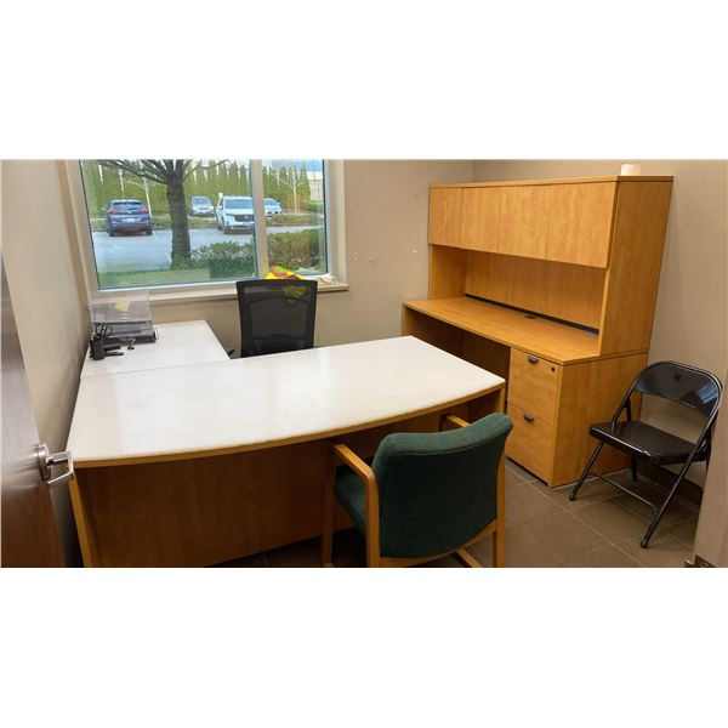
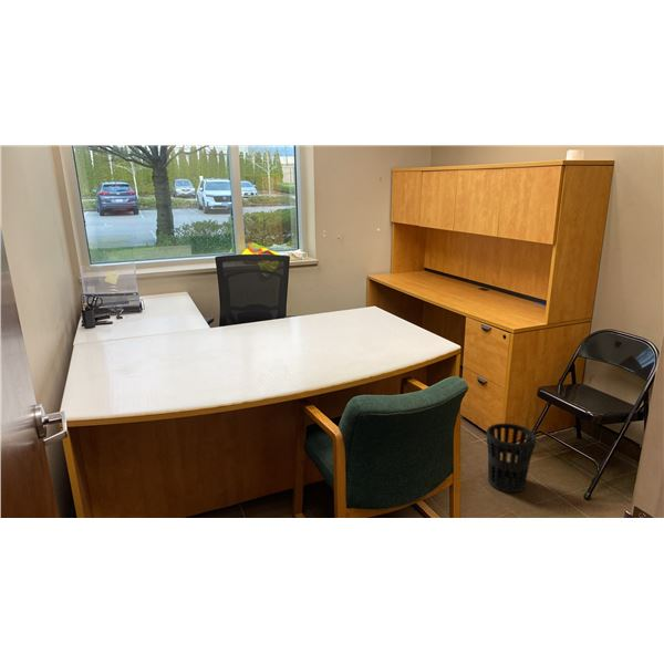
+ wastebasket (510, 458)
